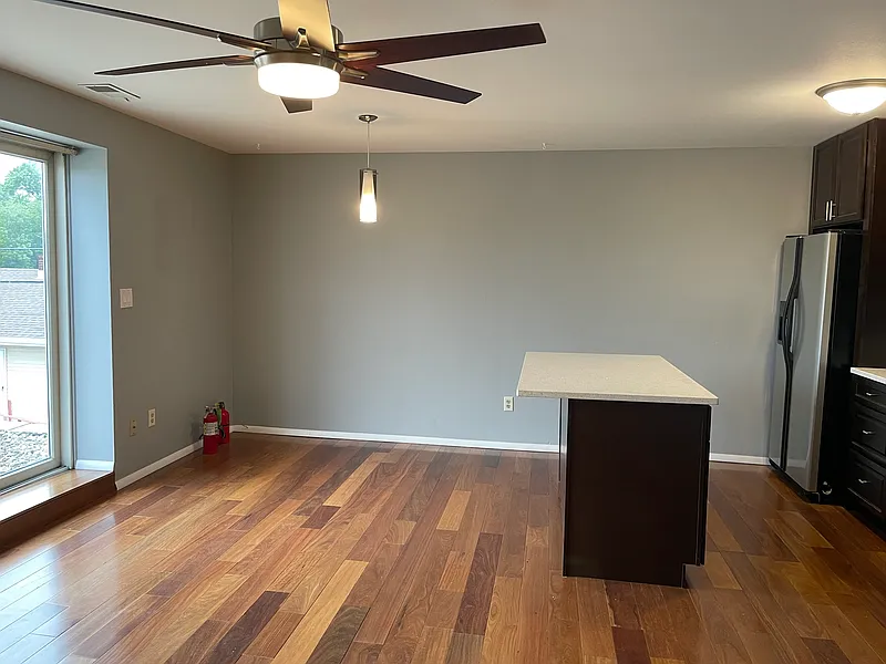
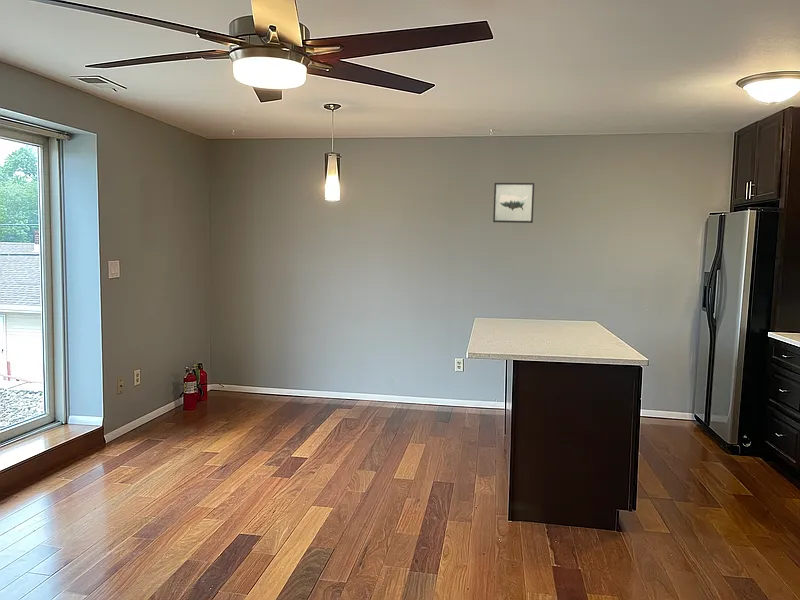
+ wall art (513, 202)
